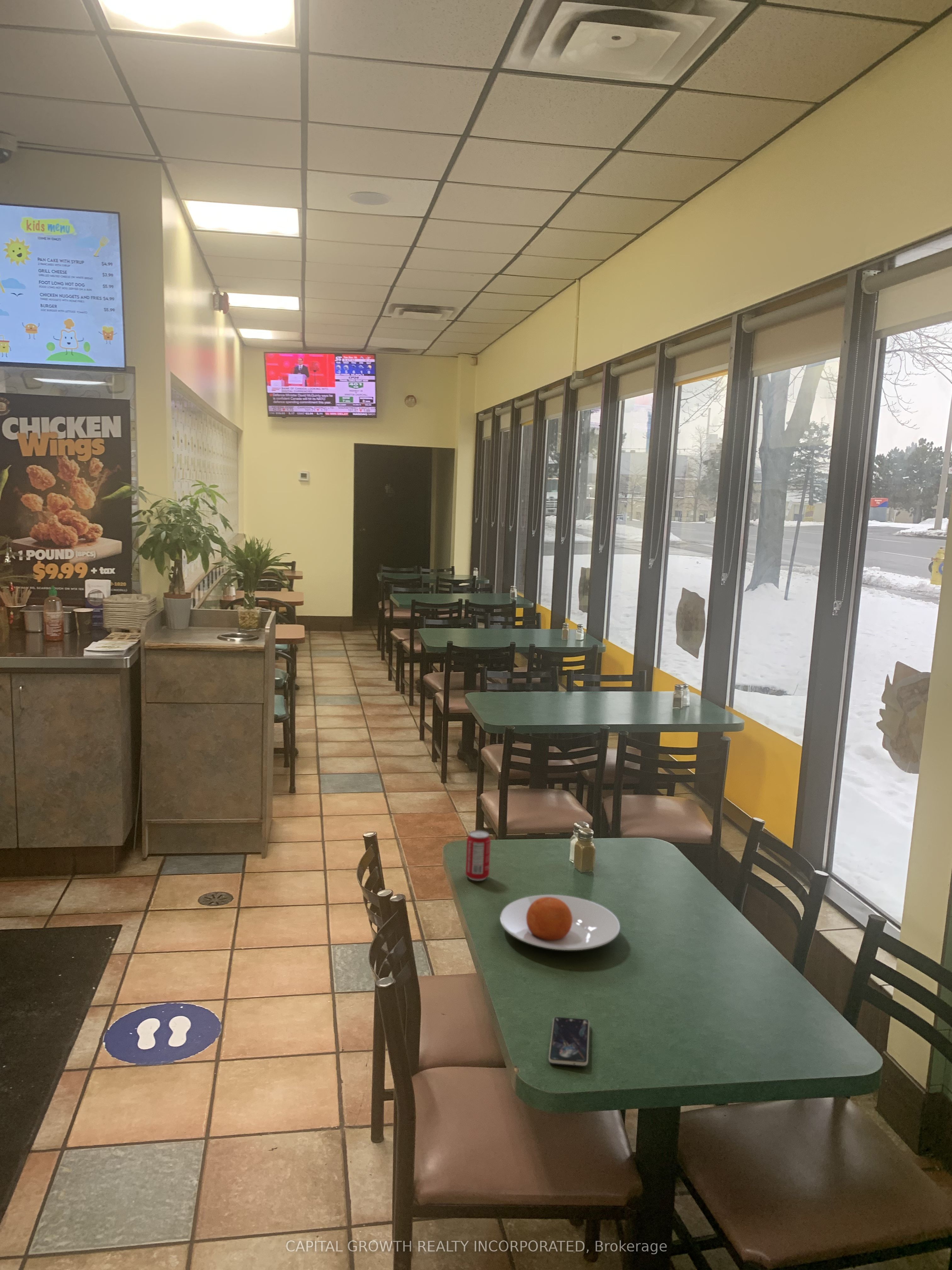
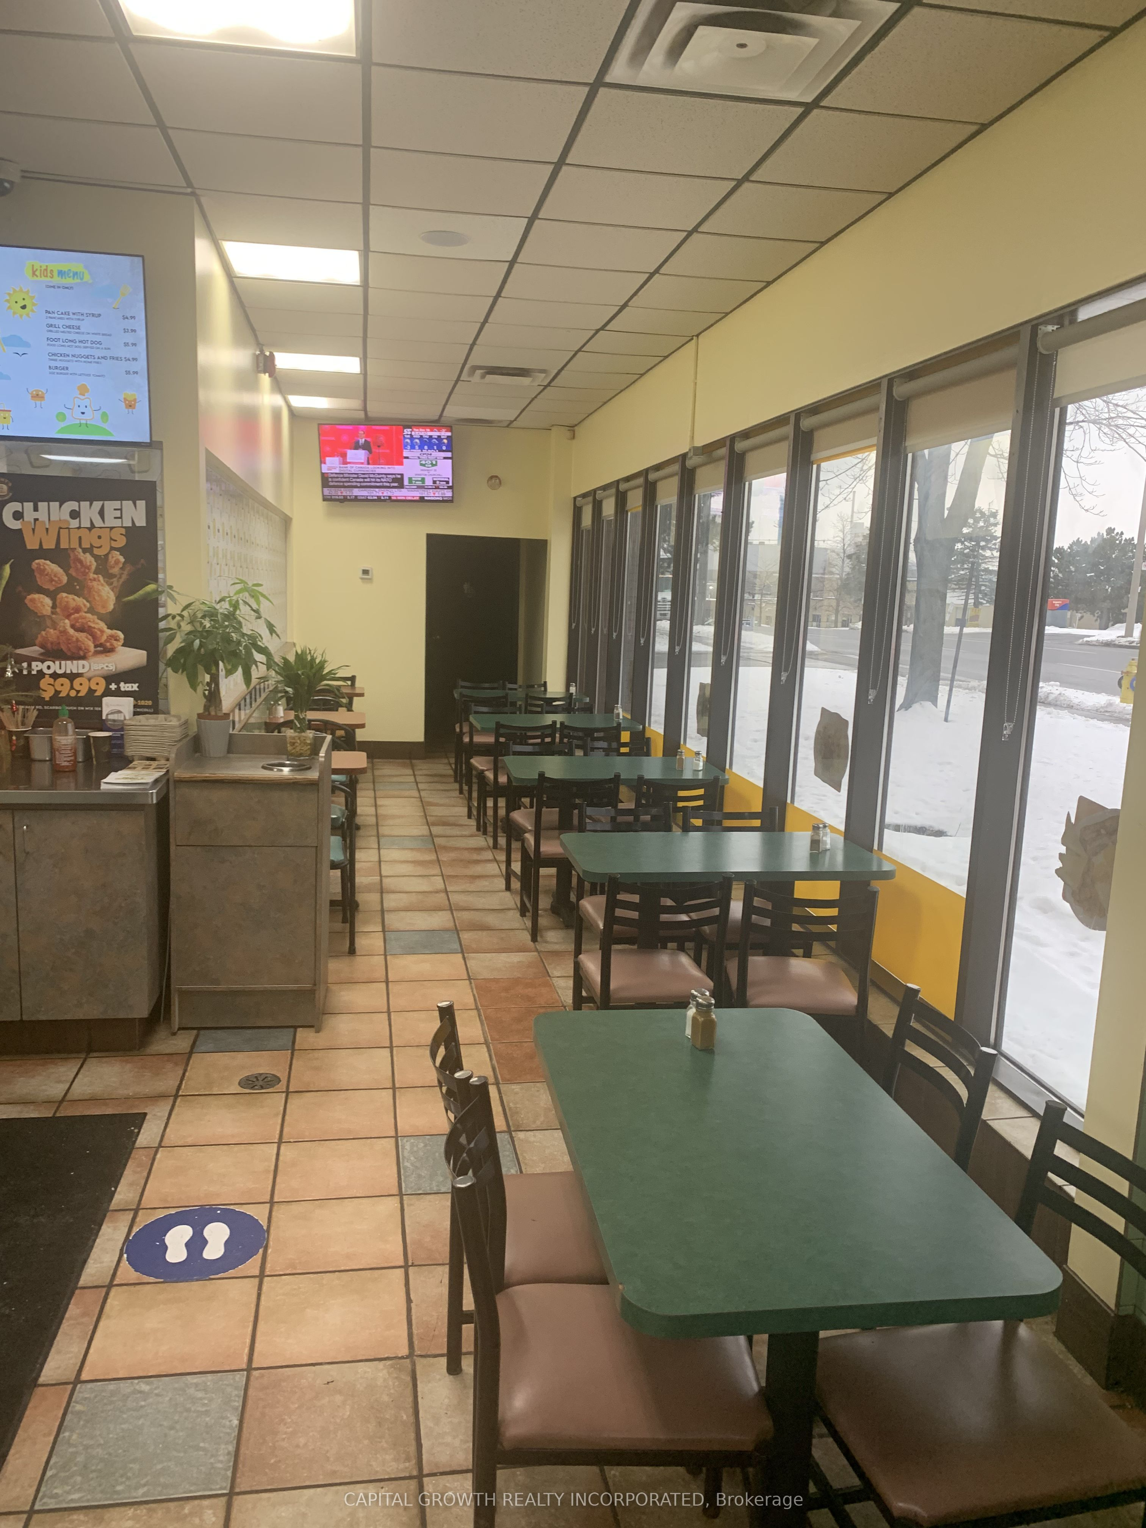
- beverage can (478, 855)
- plate (560, 916)
- smartphone (570, 1040)
